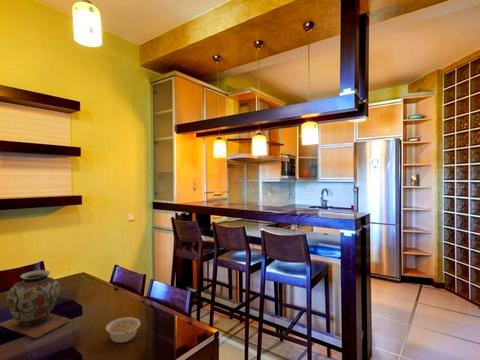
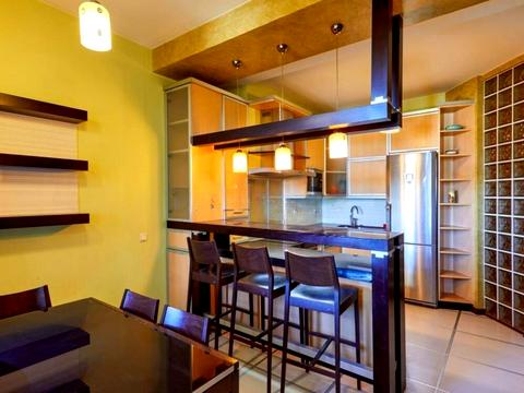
- decorative vase (35, 299)
- legume (124, 329)
